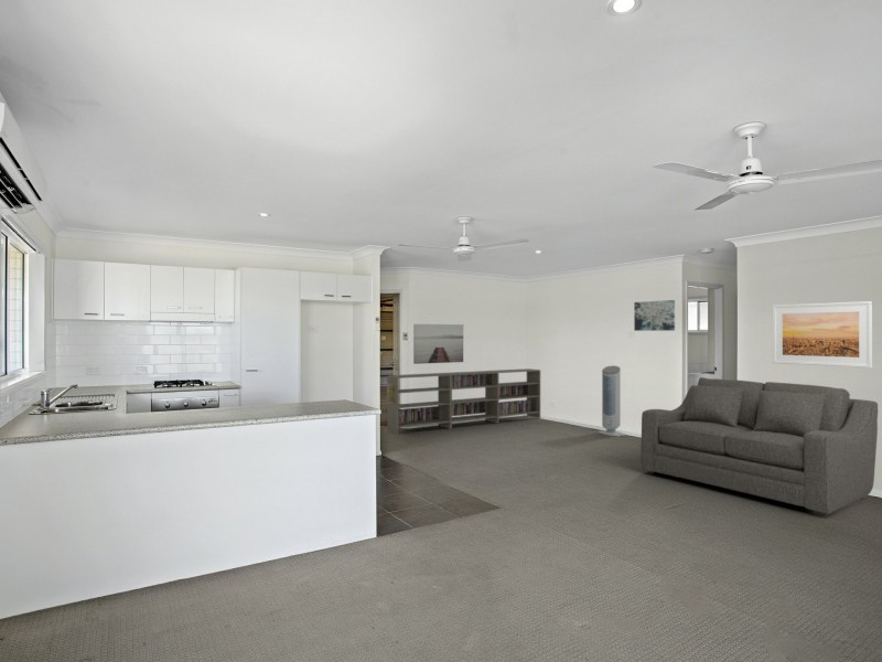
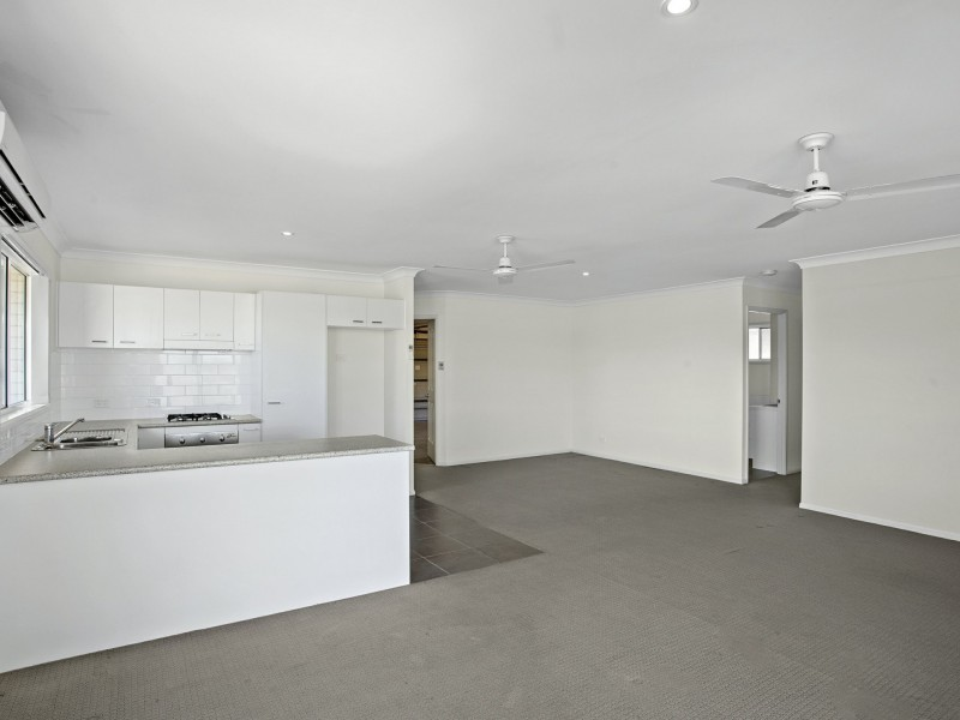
- bookcase (469, 398)
- wall art (654, 316)
- air purifier (611, 399)
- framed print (818, 334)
- wall art (439, 343)
- sofa (750, 433)
